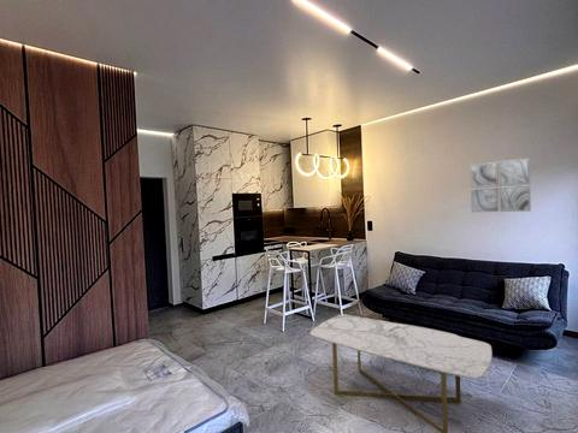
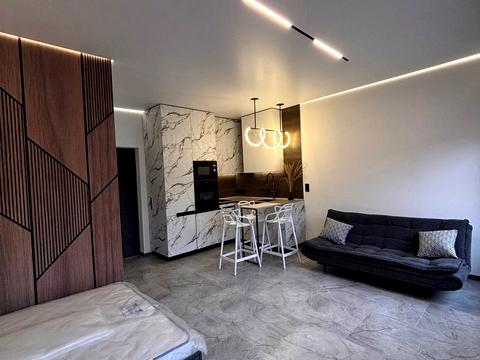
- wall art (497, 185)
- coffee table (406, 352)
